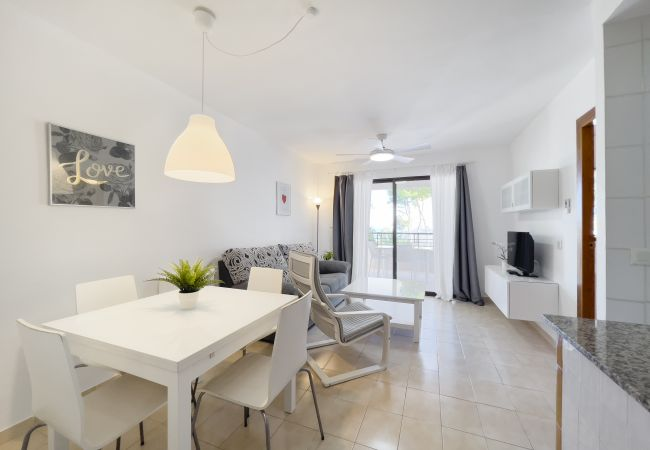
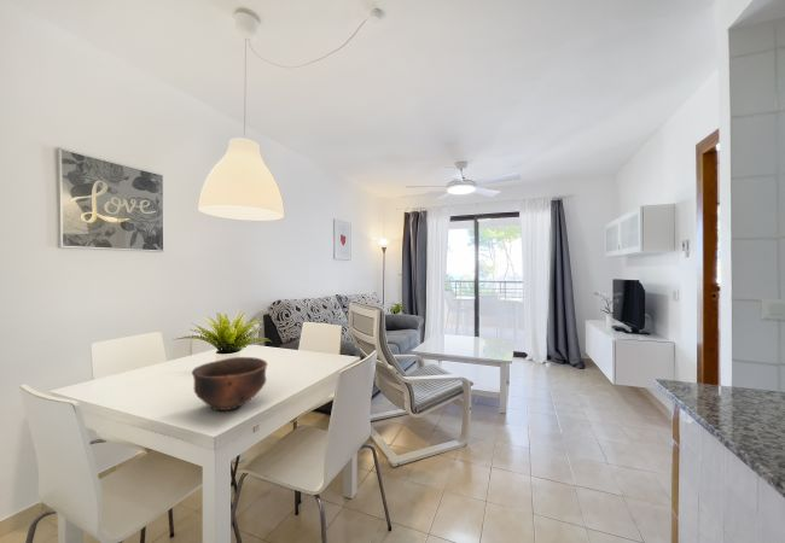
+ bowl (231, 385)
